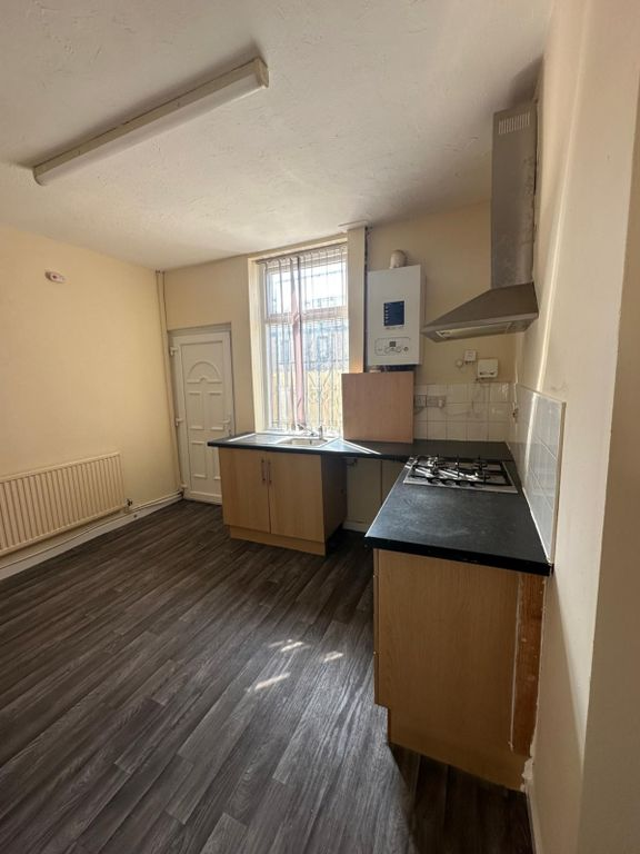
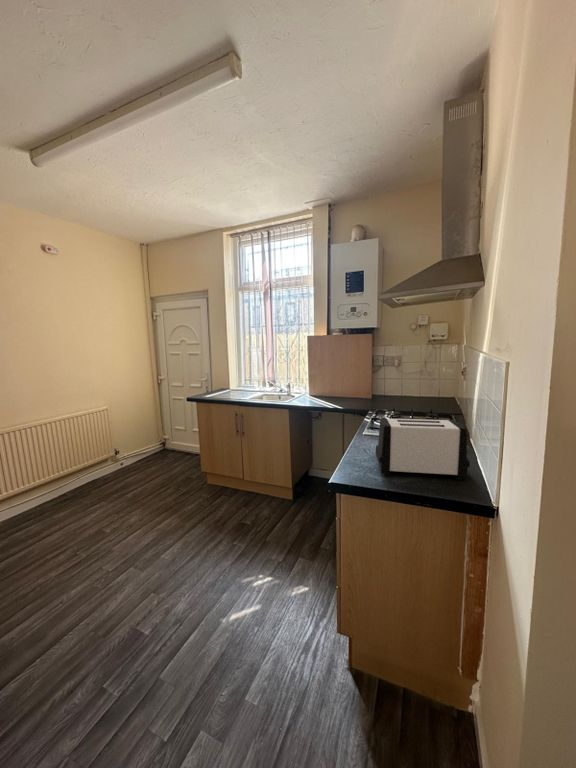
+ toaster (420, 446)
